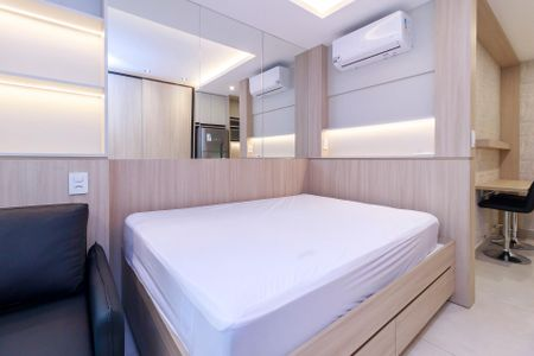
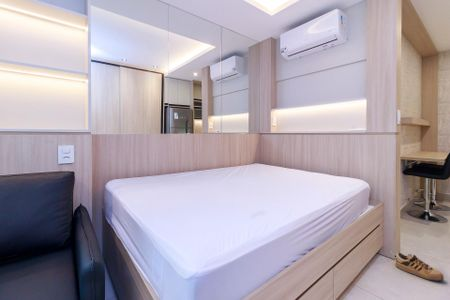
+ shoe (415, 264)
